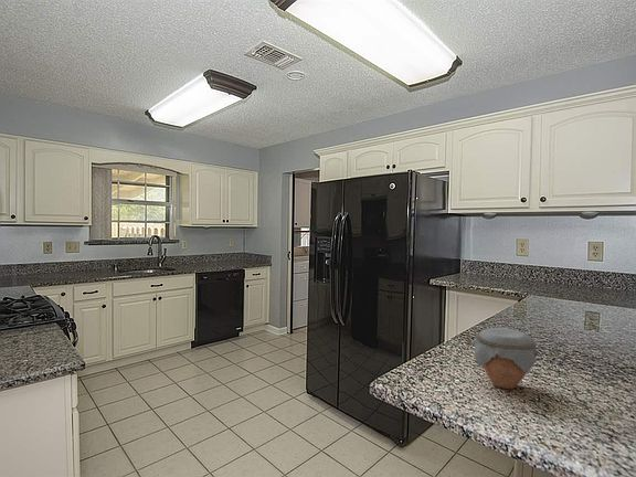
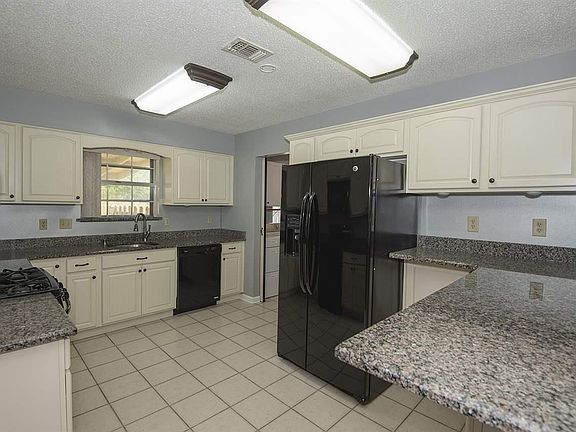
- jar (504, 358)
